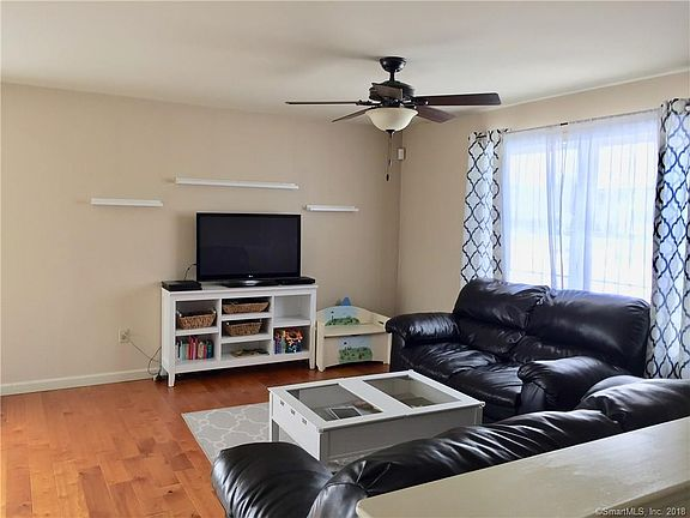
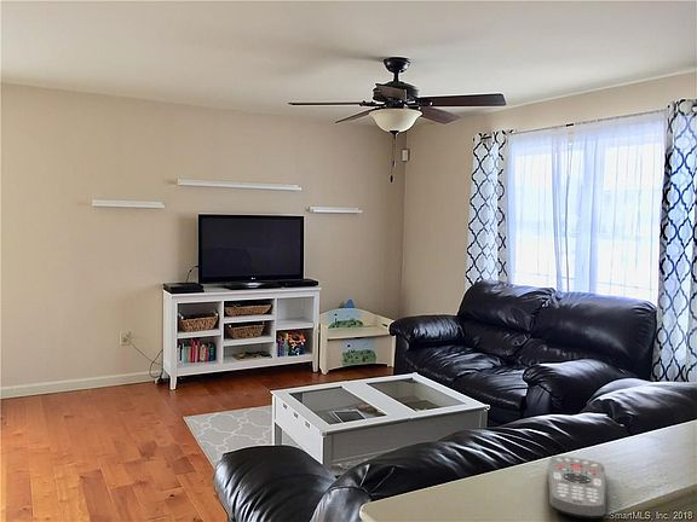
+ remote control (576, 485)
